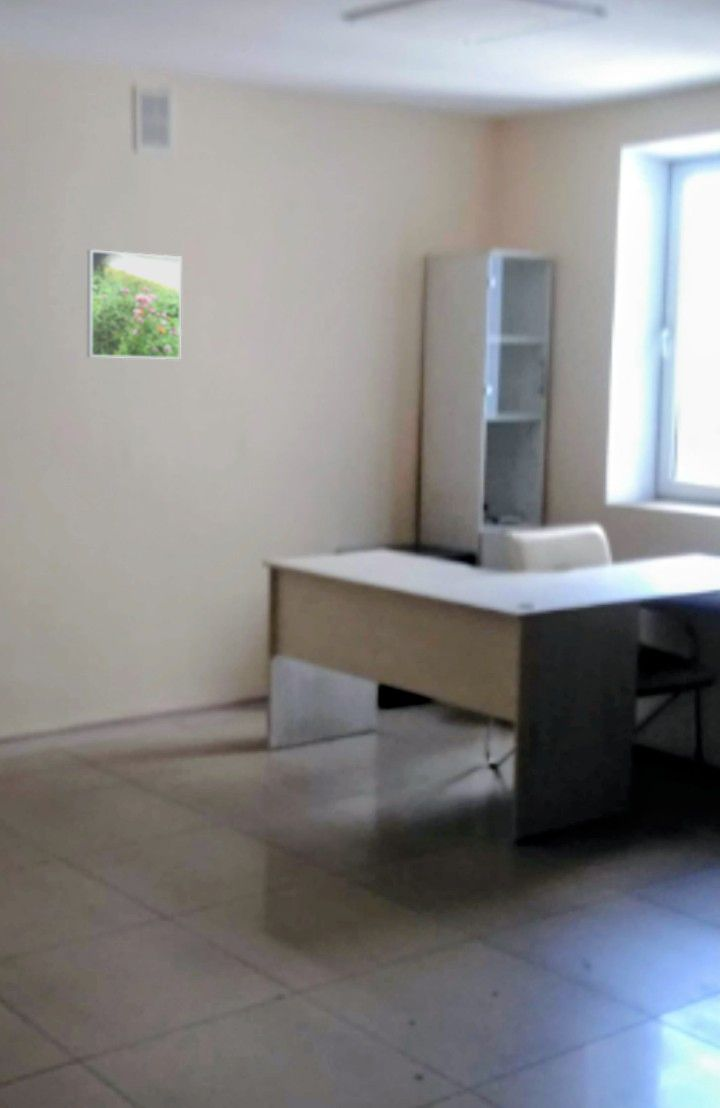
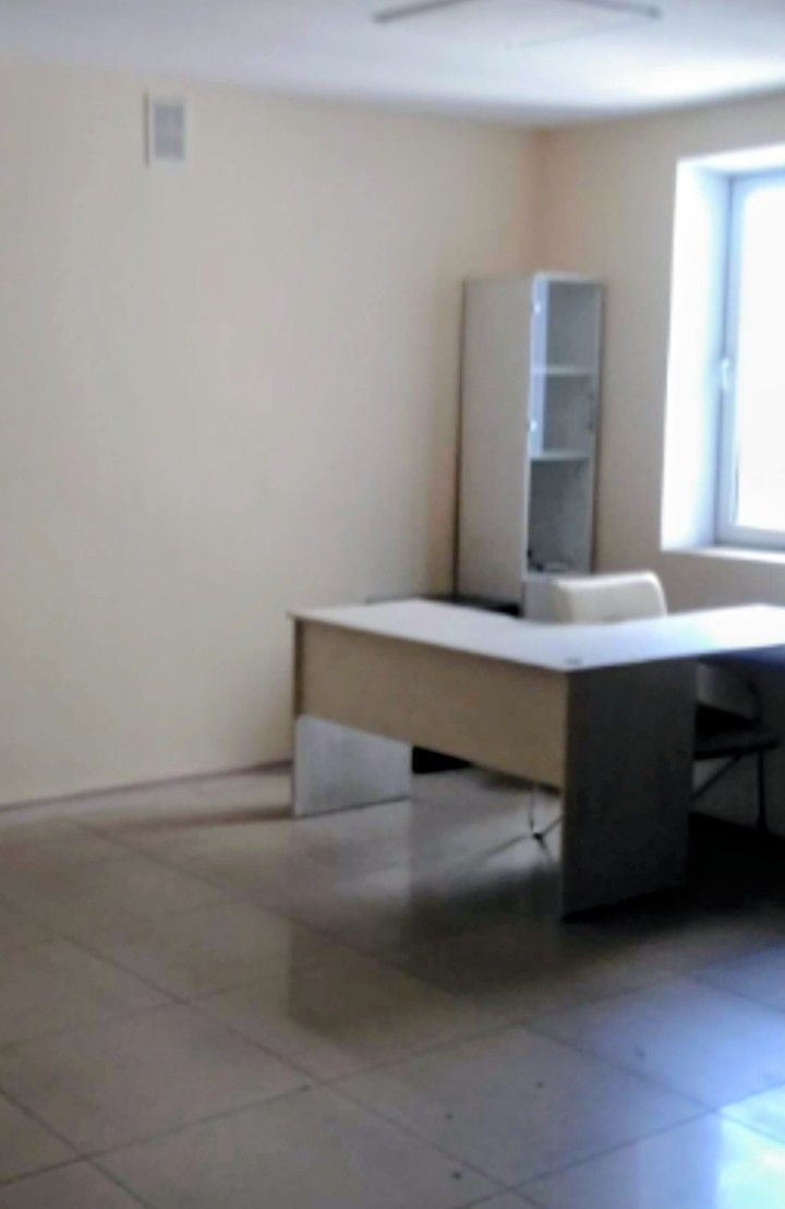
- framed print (134, 305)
